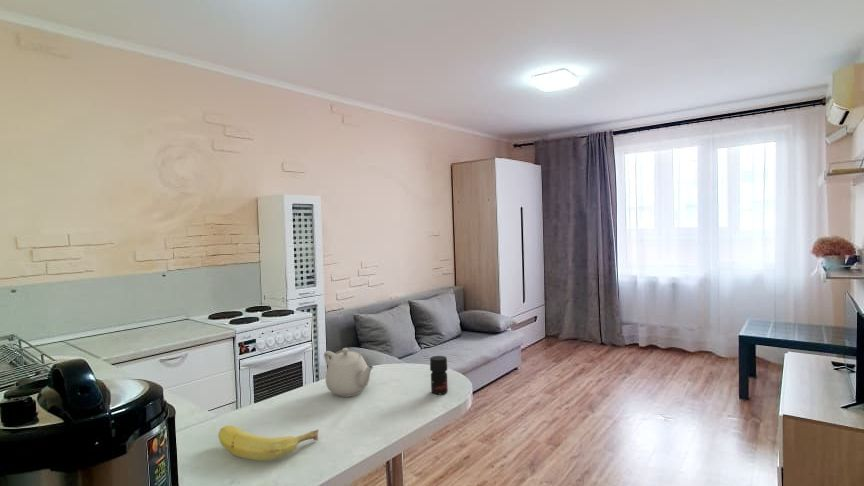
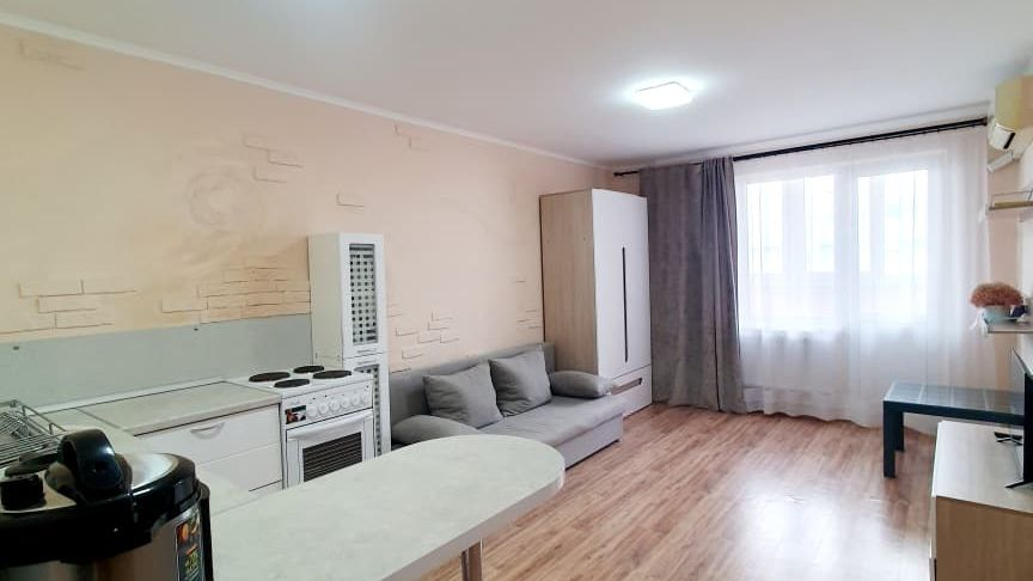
- fruit (268, 437)
- teapot (350, 370)
- jar (438, 374)
